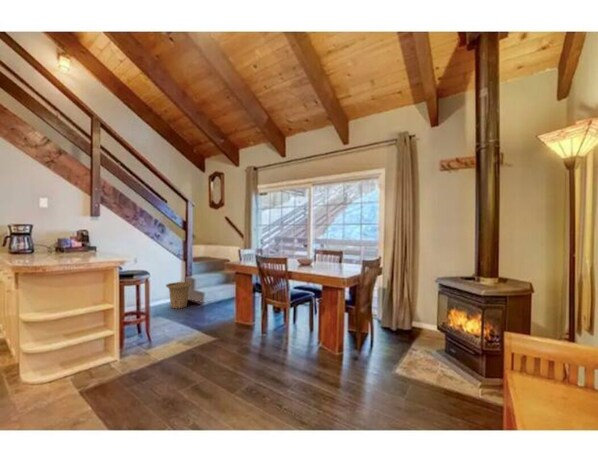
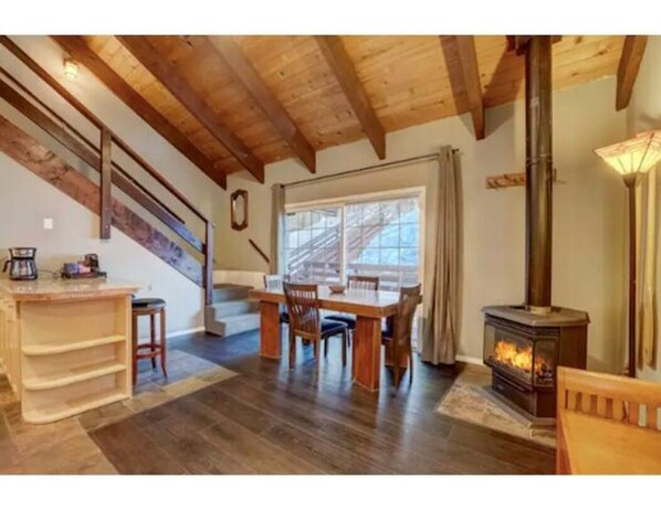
- basket (179, 295)
